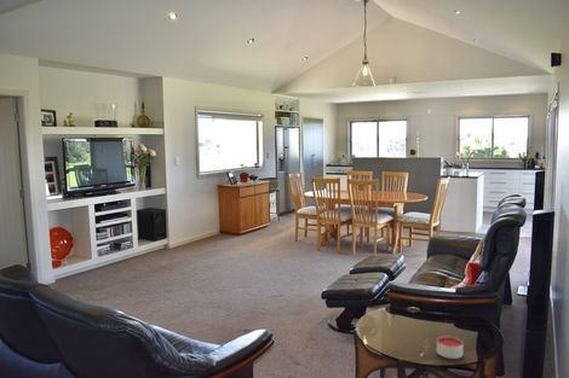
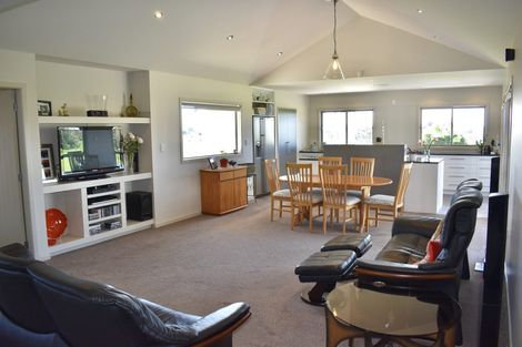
- candle (449, 347)
